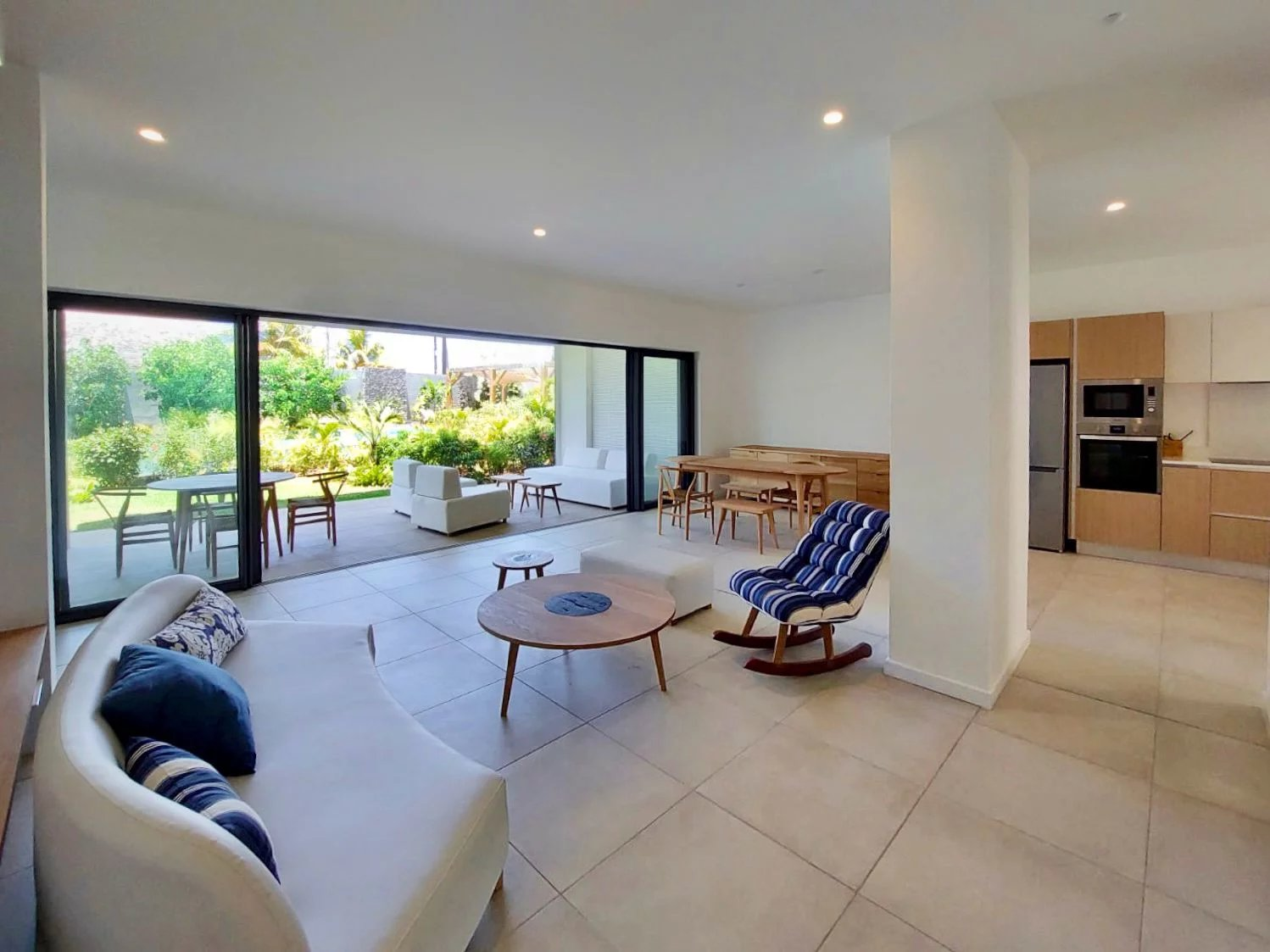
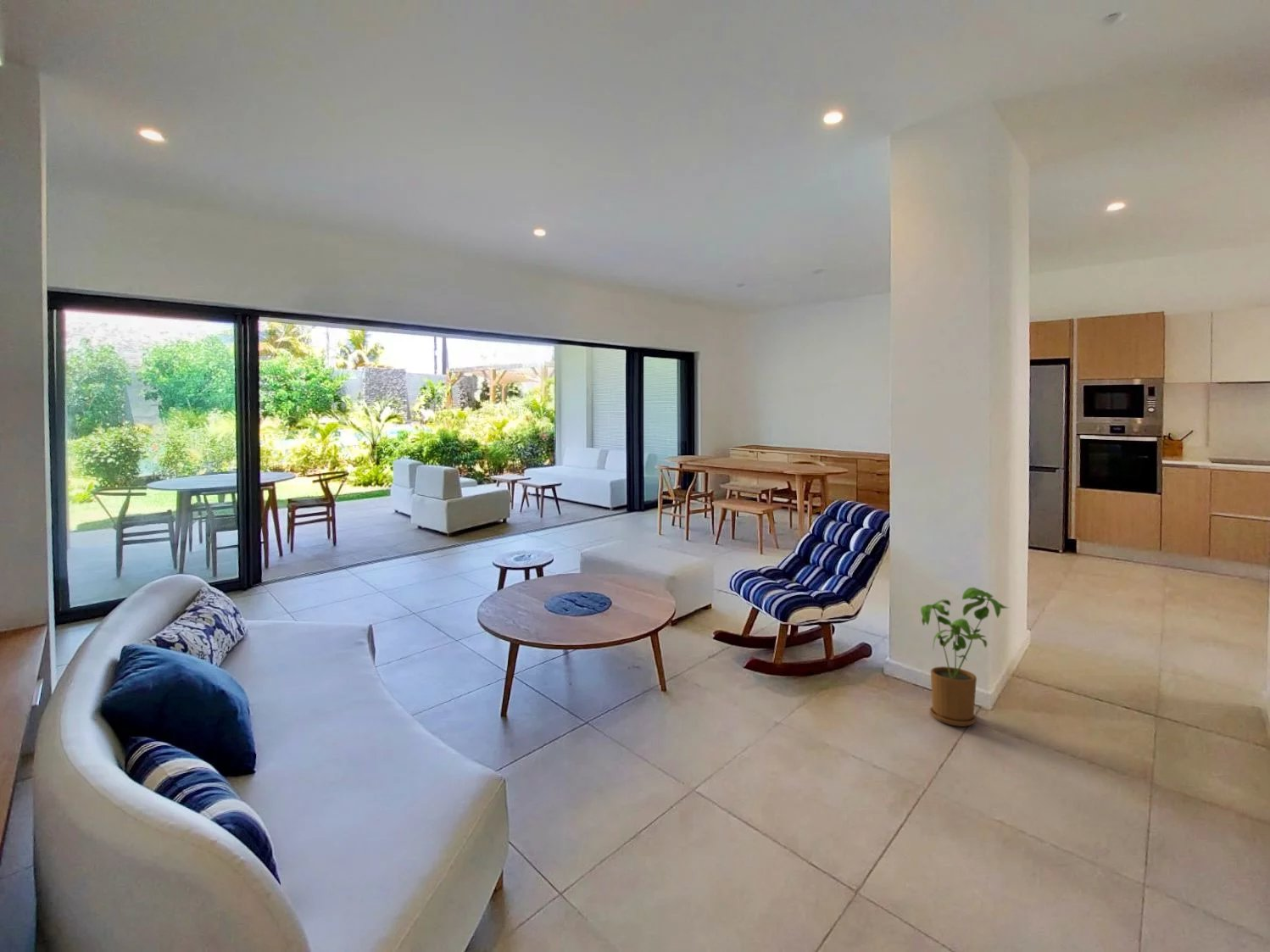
+ house plant (955, 654)
